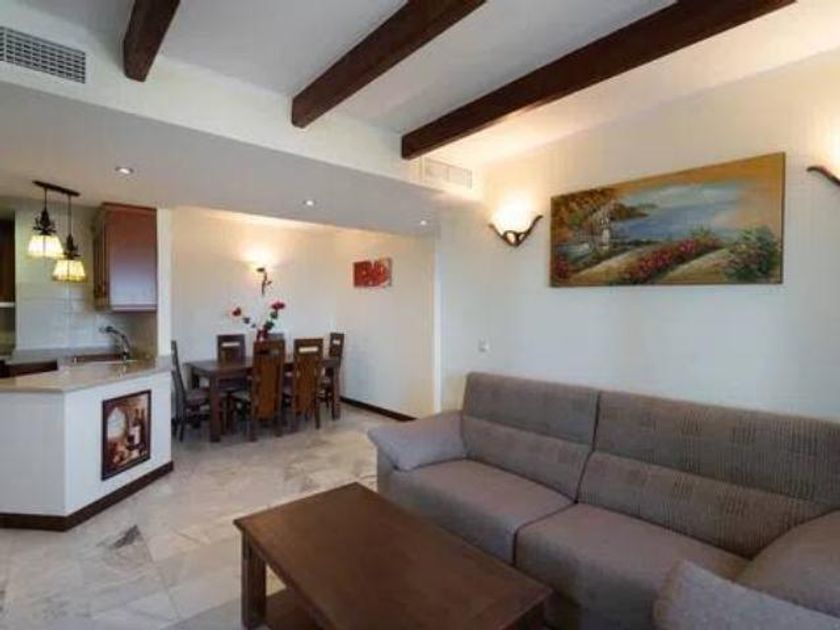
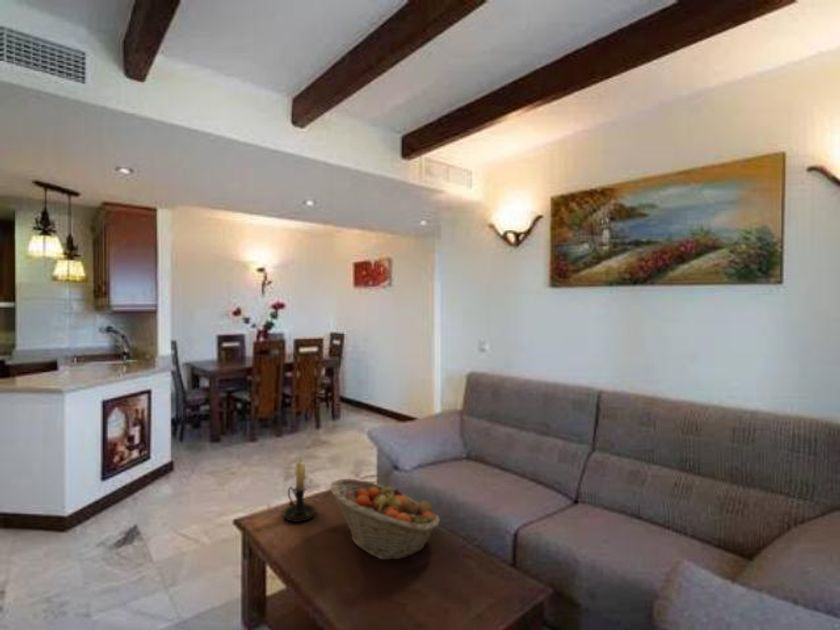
+ candle holder (297, 482)
+ fruit basket (383, 511)
